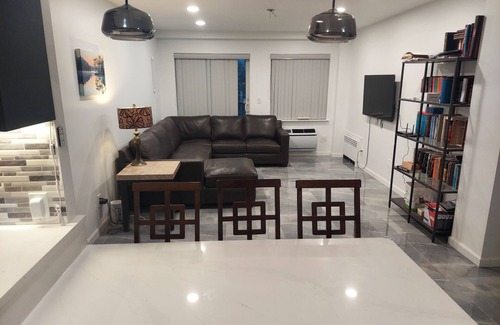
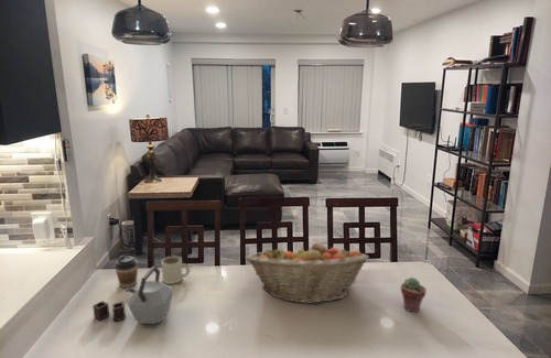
+ potted succulent (412, 293)
+ kettle (131, 295)
+ mug (175, 270)
+ fruit basket (305, 264)
+ coffee cup (127, 270)
